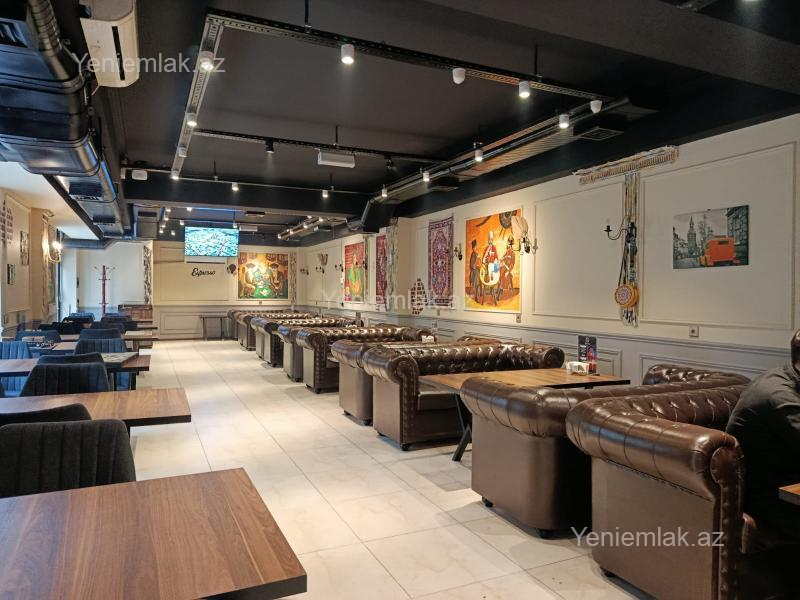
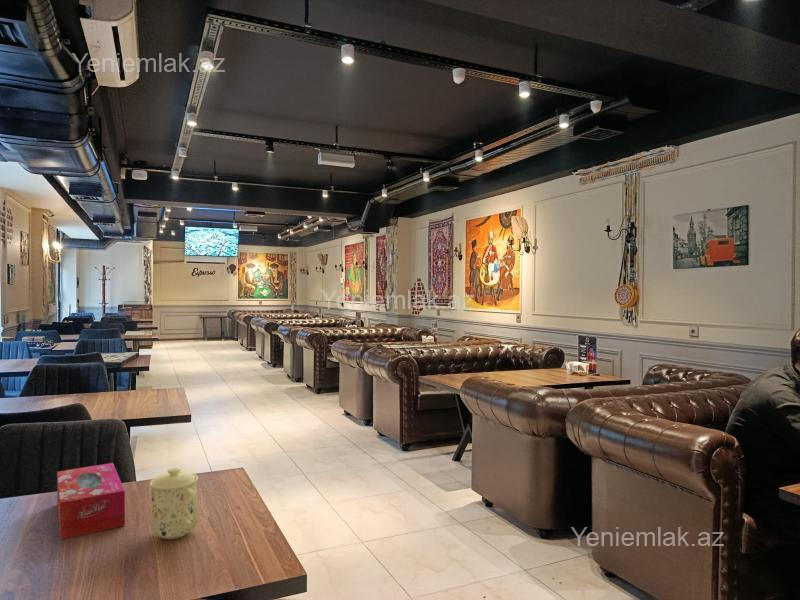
+ tissue box (89, 497)
+ mug (176, 502)
